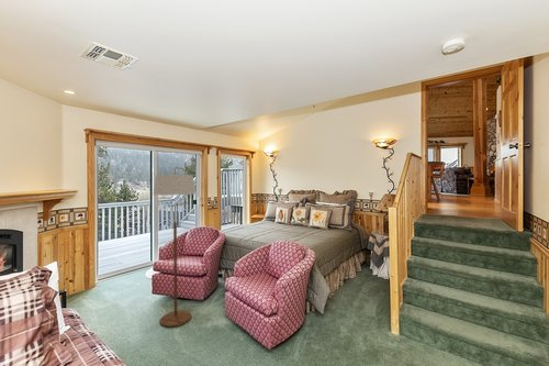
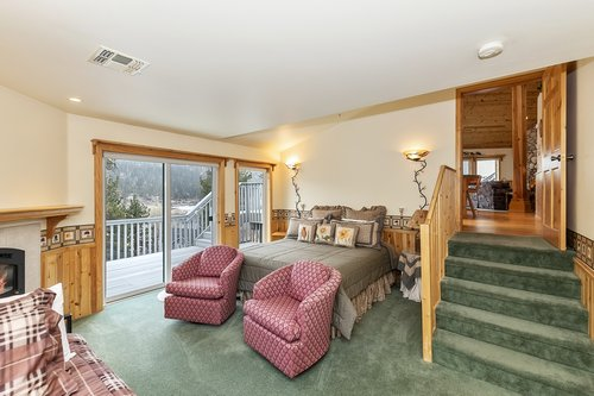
- floor lamp (176, 242)
